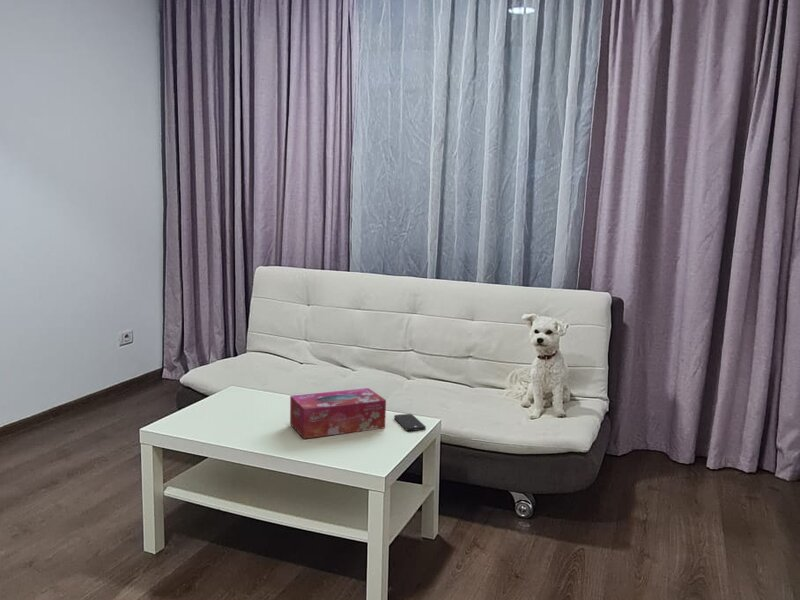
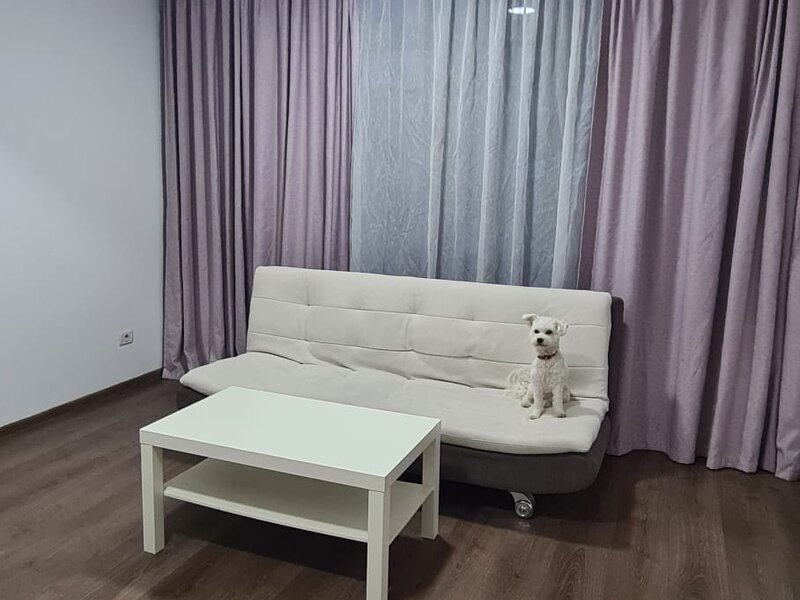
- smartphone (409, 422)
- tissue box (337, 412)
